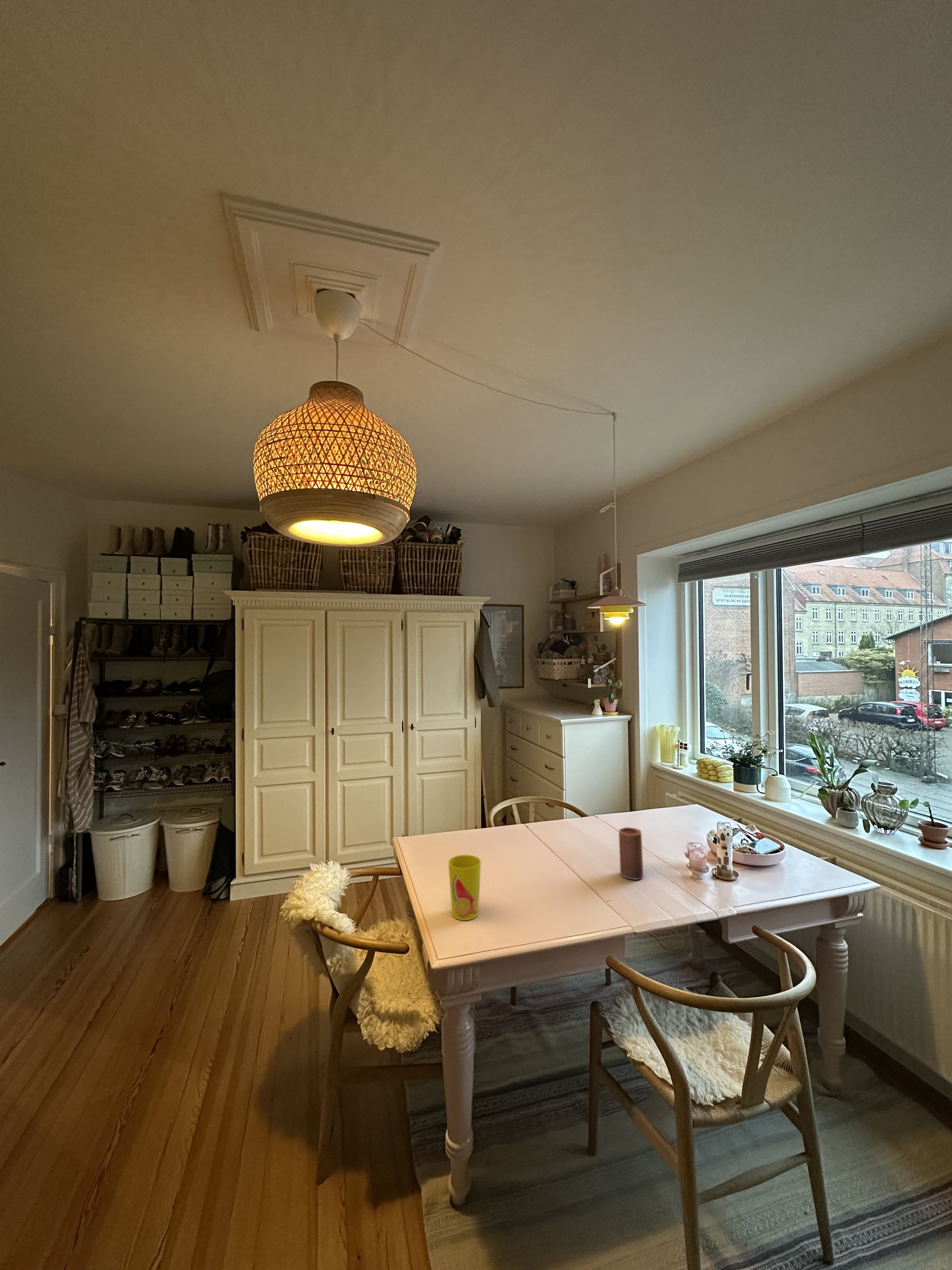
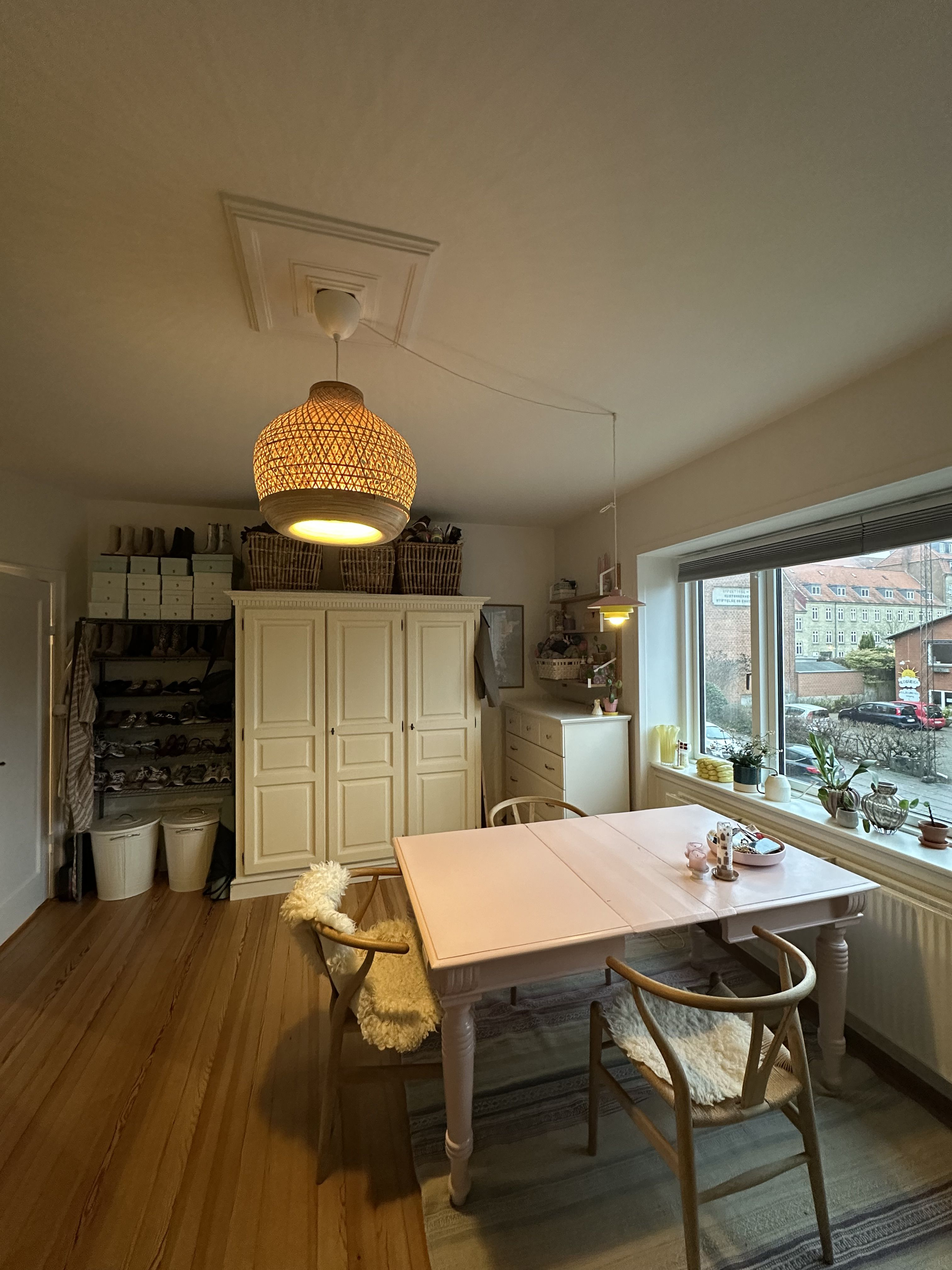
- candle (631, 853)
- cup (465, 887)
